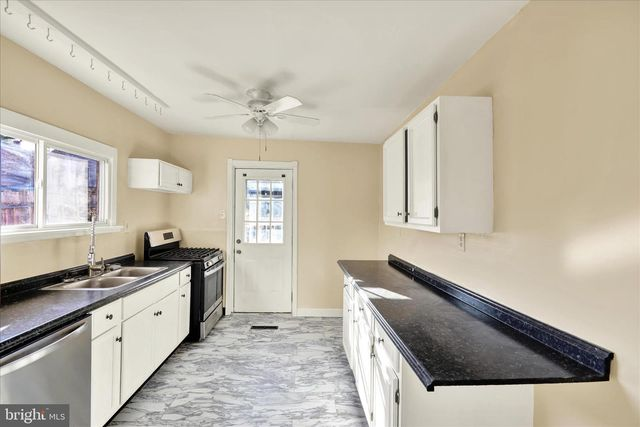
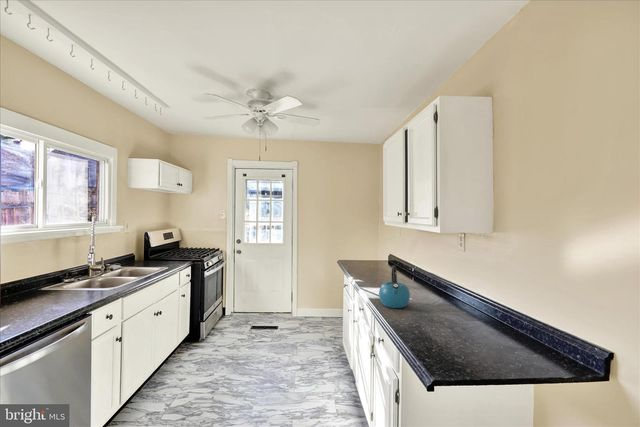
+ kettle (394, 286)
